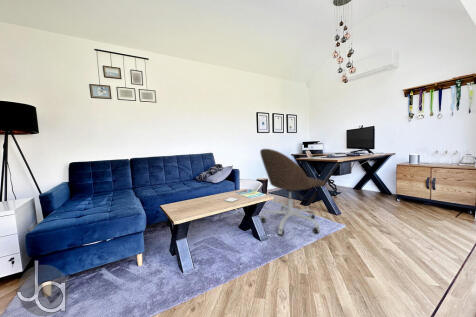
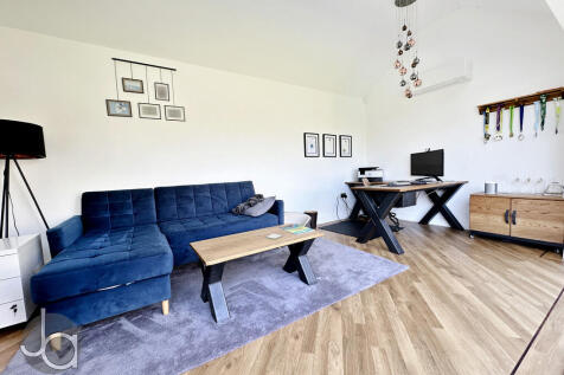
- office chair (290, 186)
